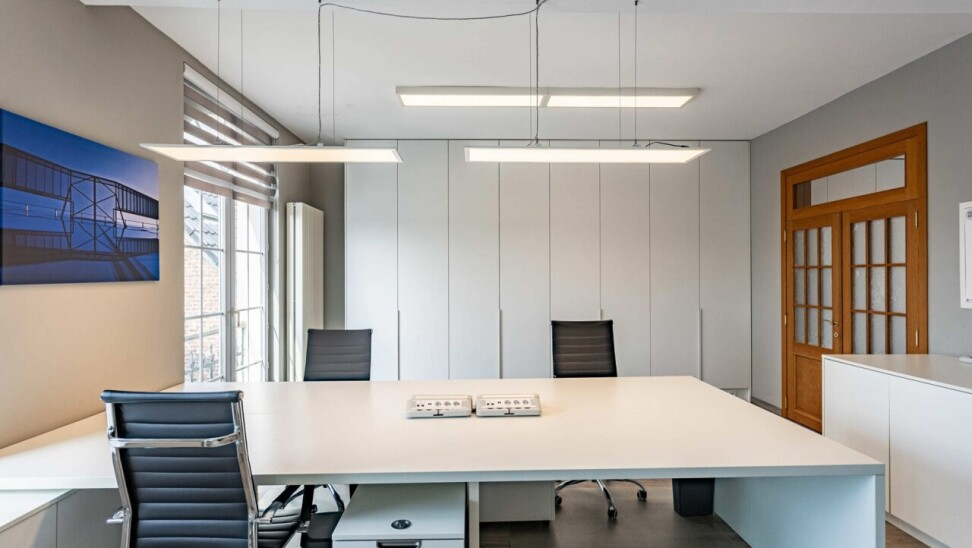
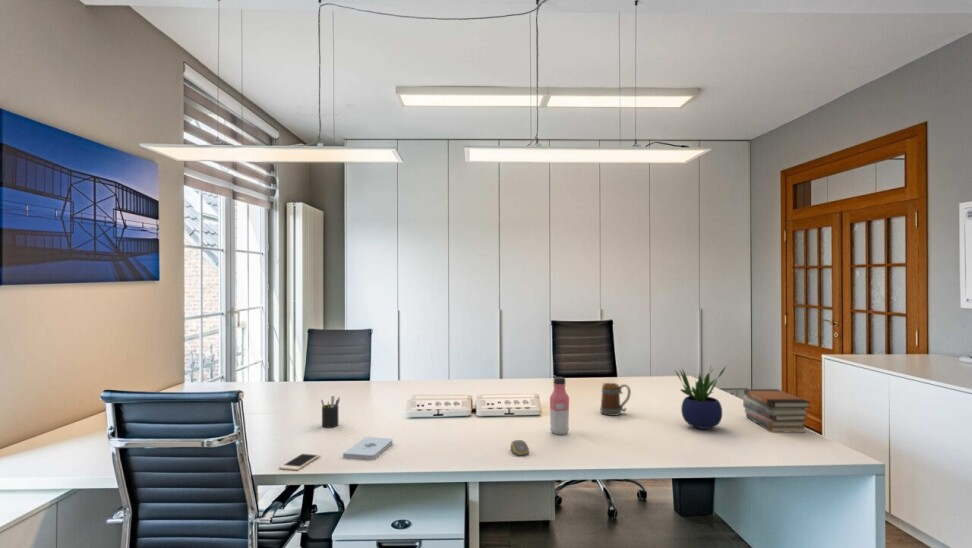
+ pen holder (330, 409)
+ potted plant (697, 395)
+ computer mouse (519, 446)
+ water bottle (559, 405)
+ book stack (774, 409)
+ notepad (369, 447)
+ mug (615, 398)
+ cell phone (300, 461)
